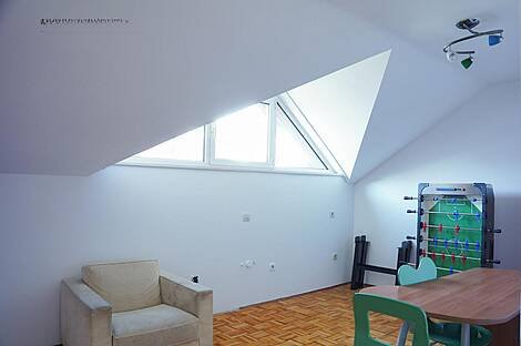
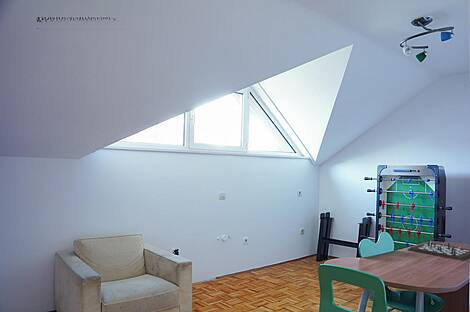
+ chess set (443, 246)
